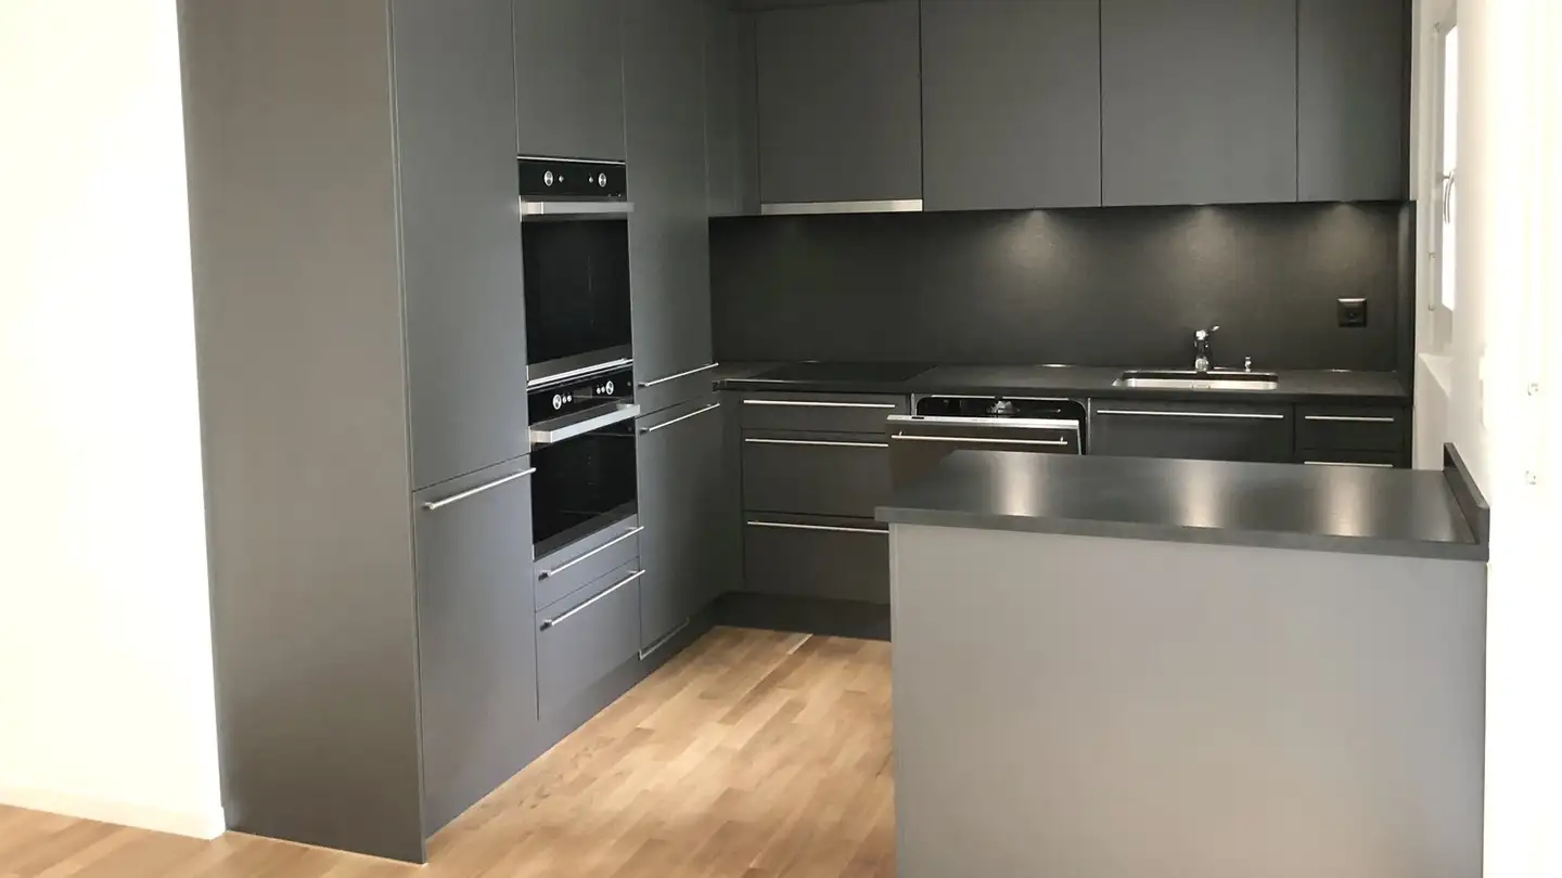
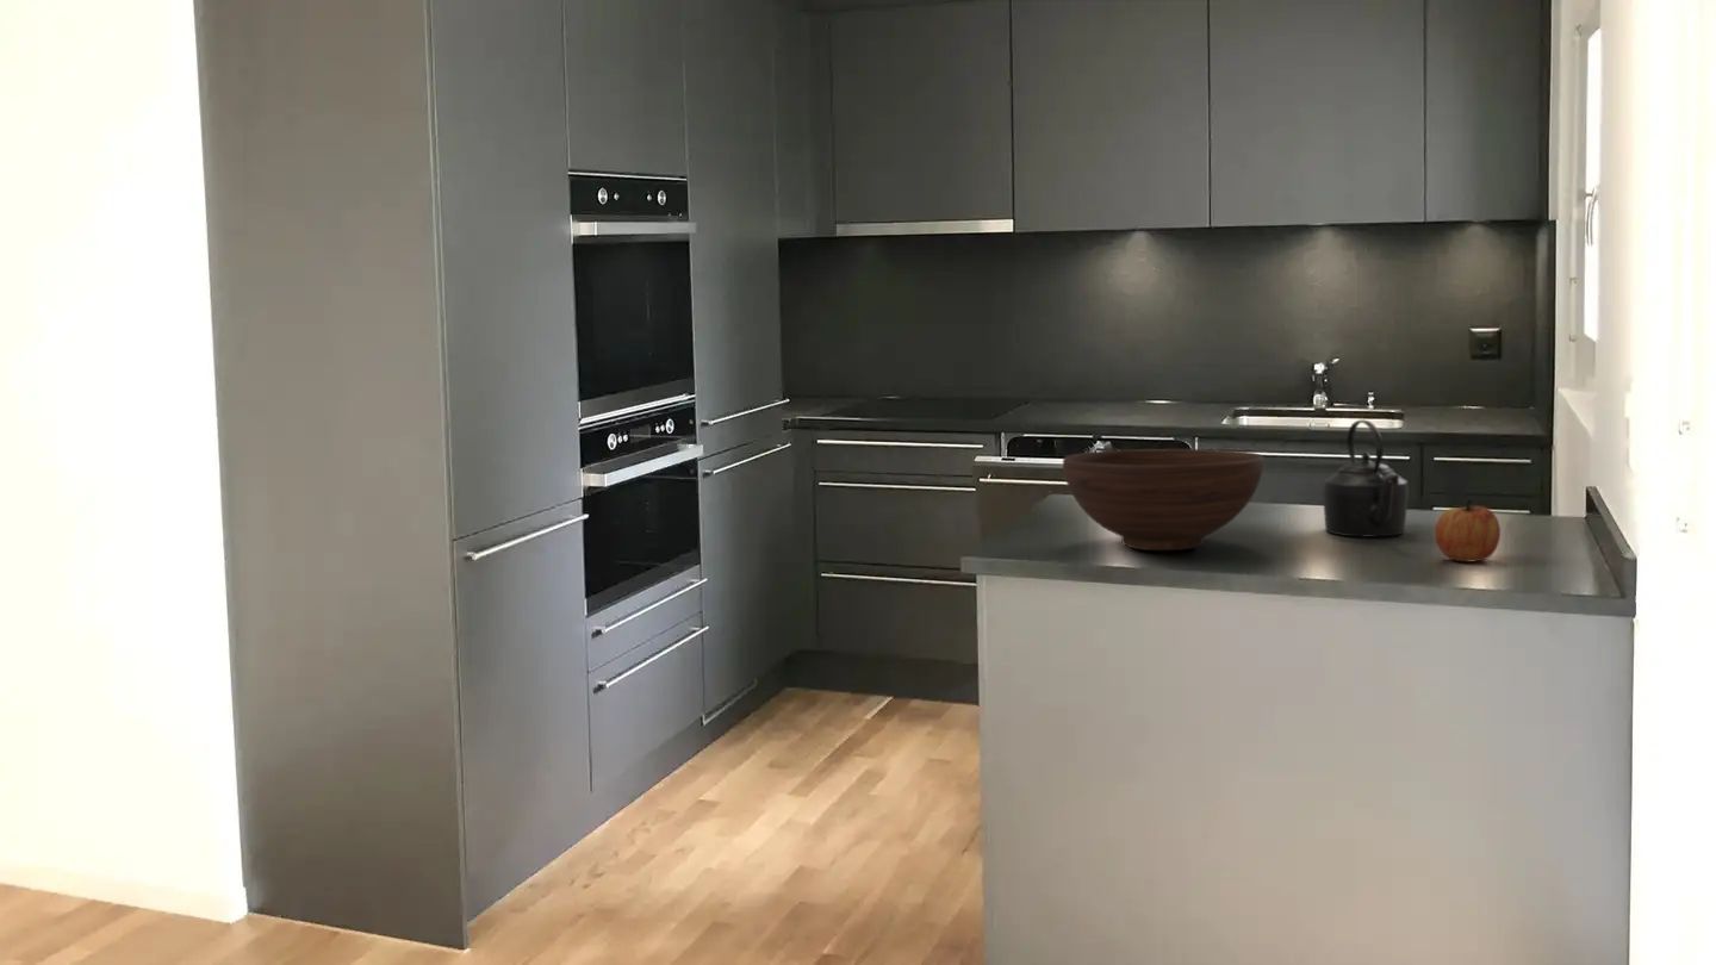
+ kettle (1372, 478)
+ fruit bowl (1162, 502)
+ apple (1467, 530)
